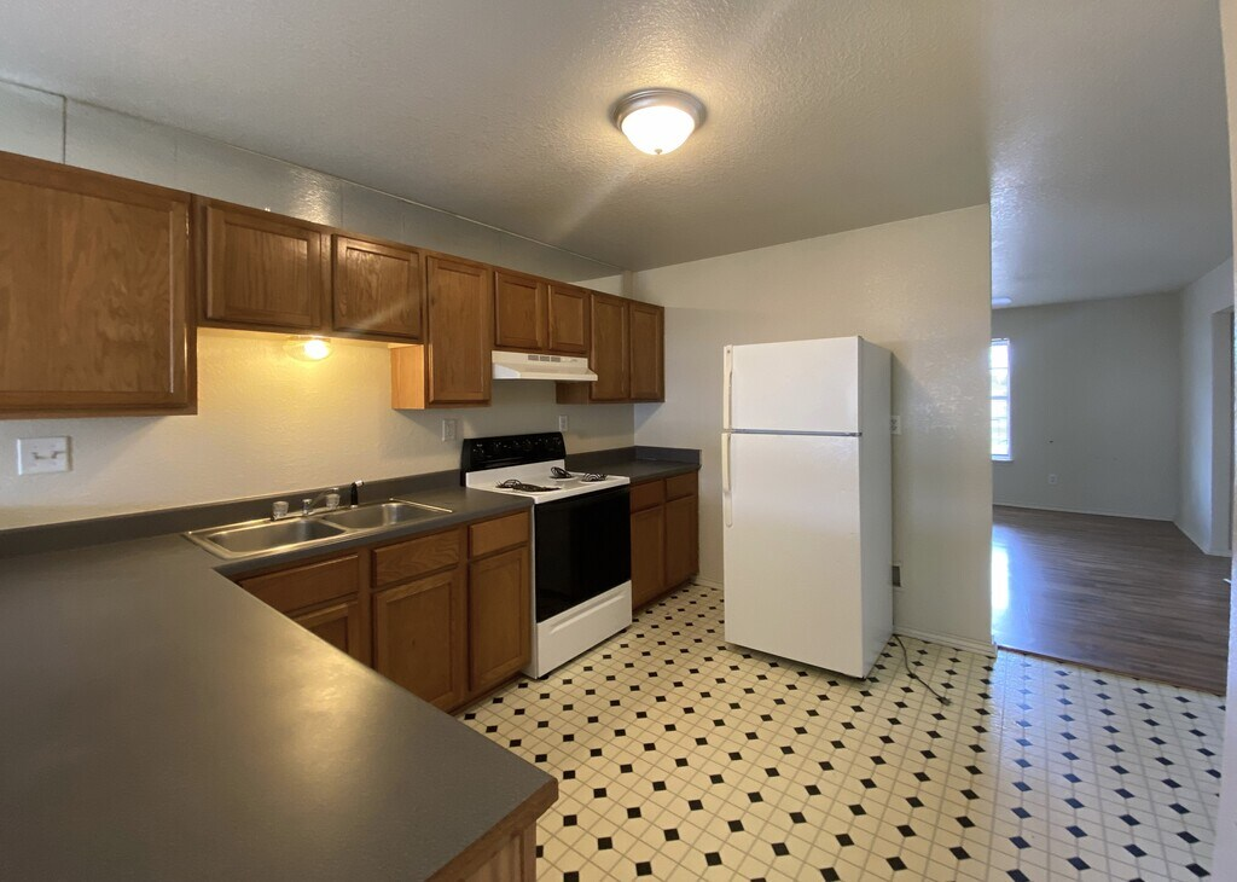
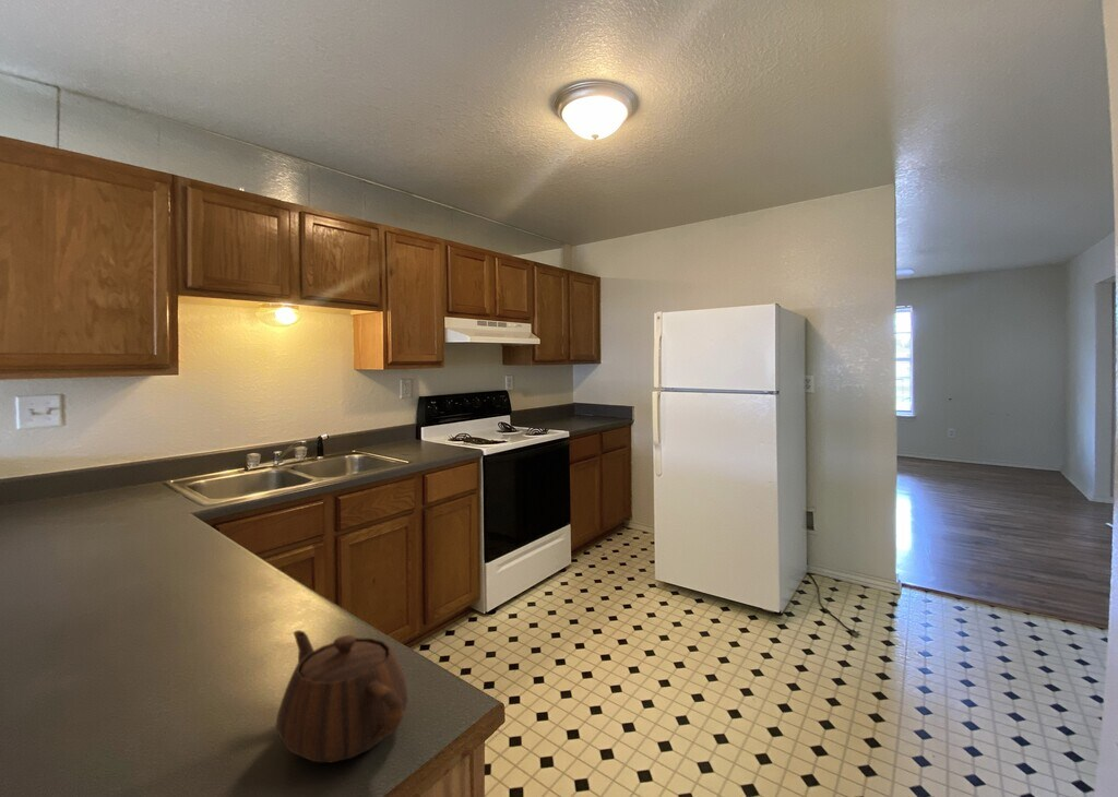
+ teapot (342, 683)
